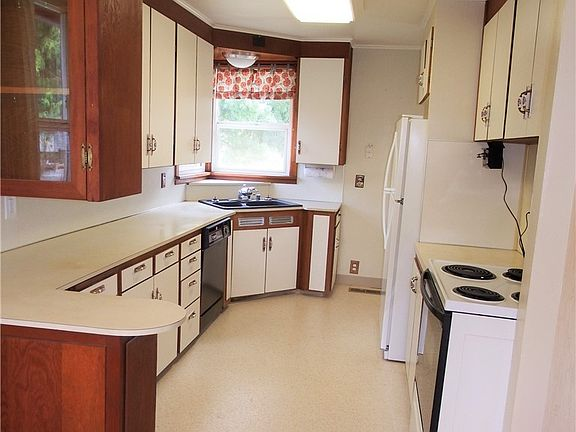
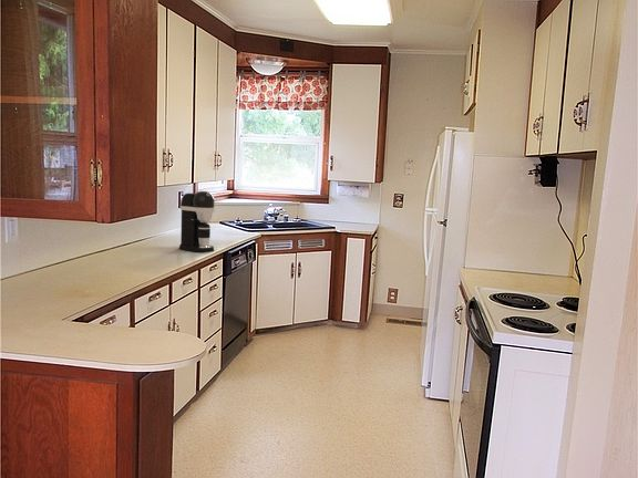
+ coffee maker (197, 220)
